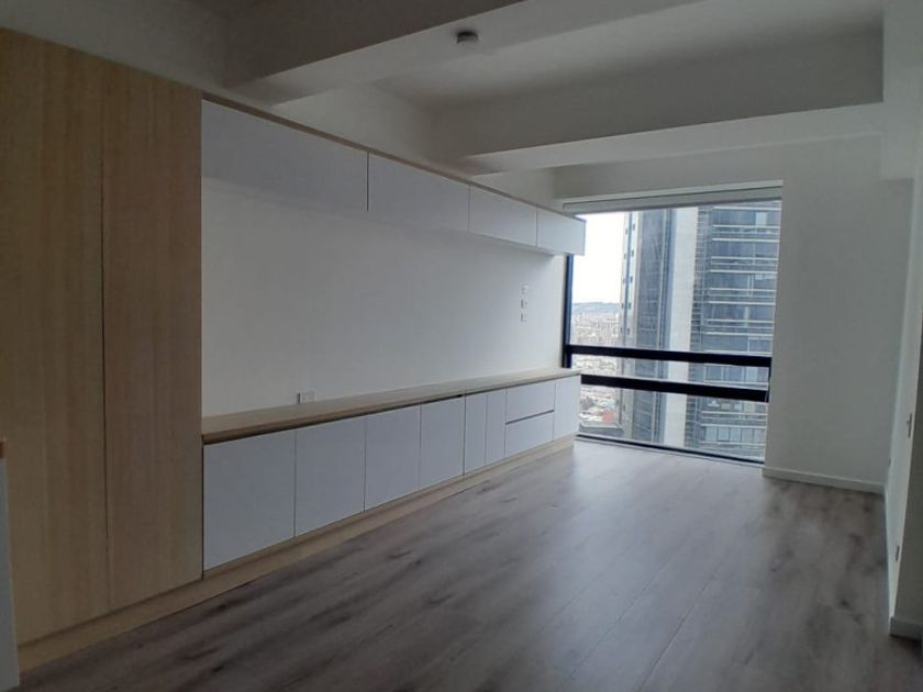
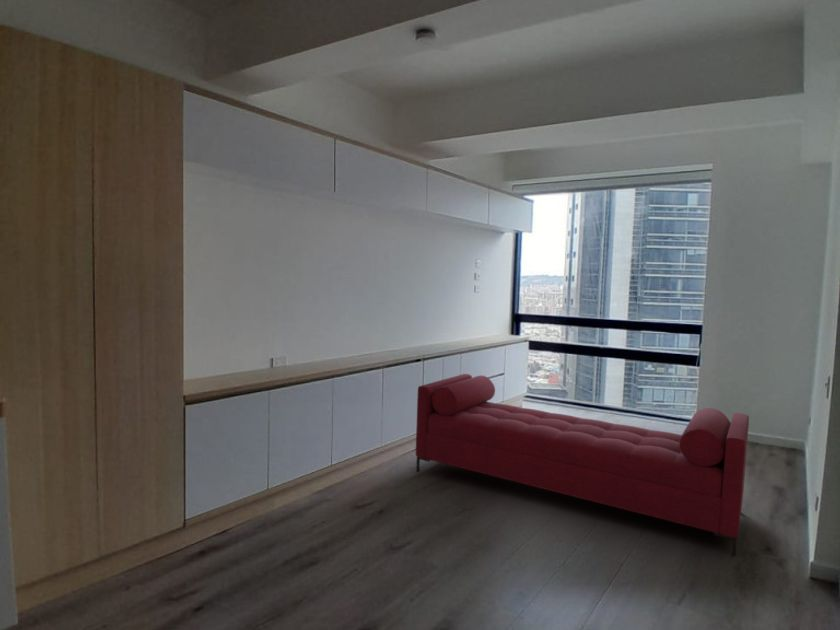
+ sofa (568, 444)
